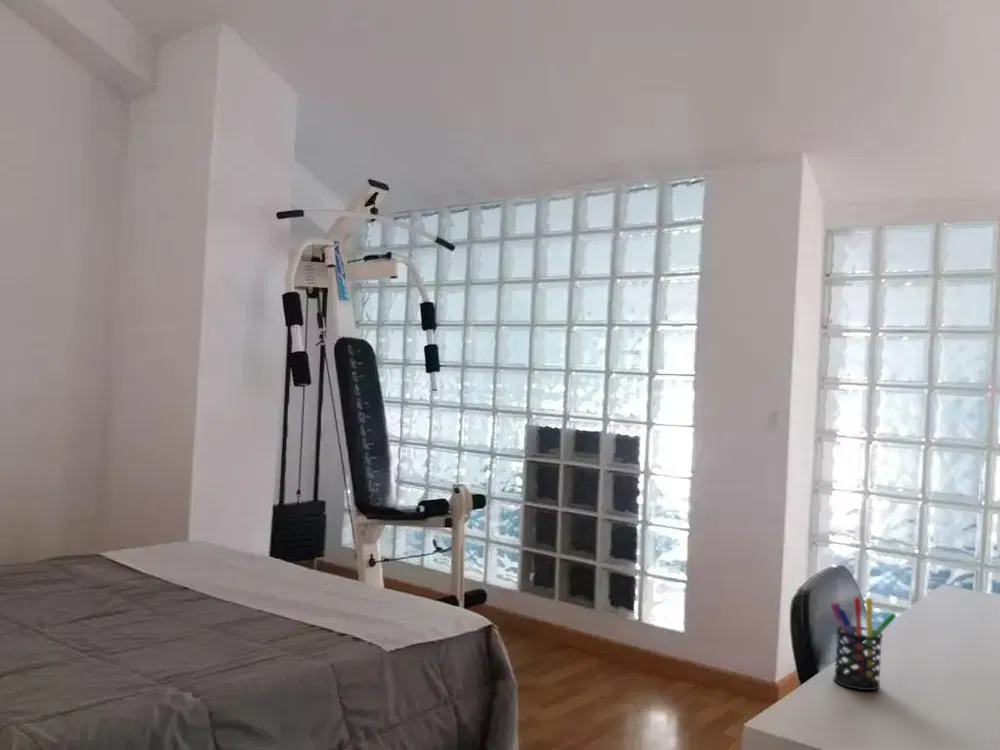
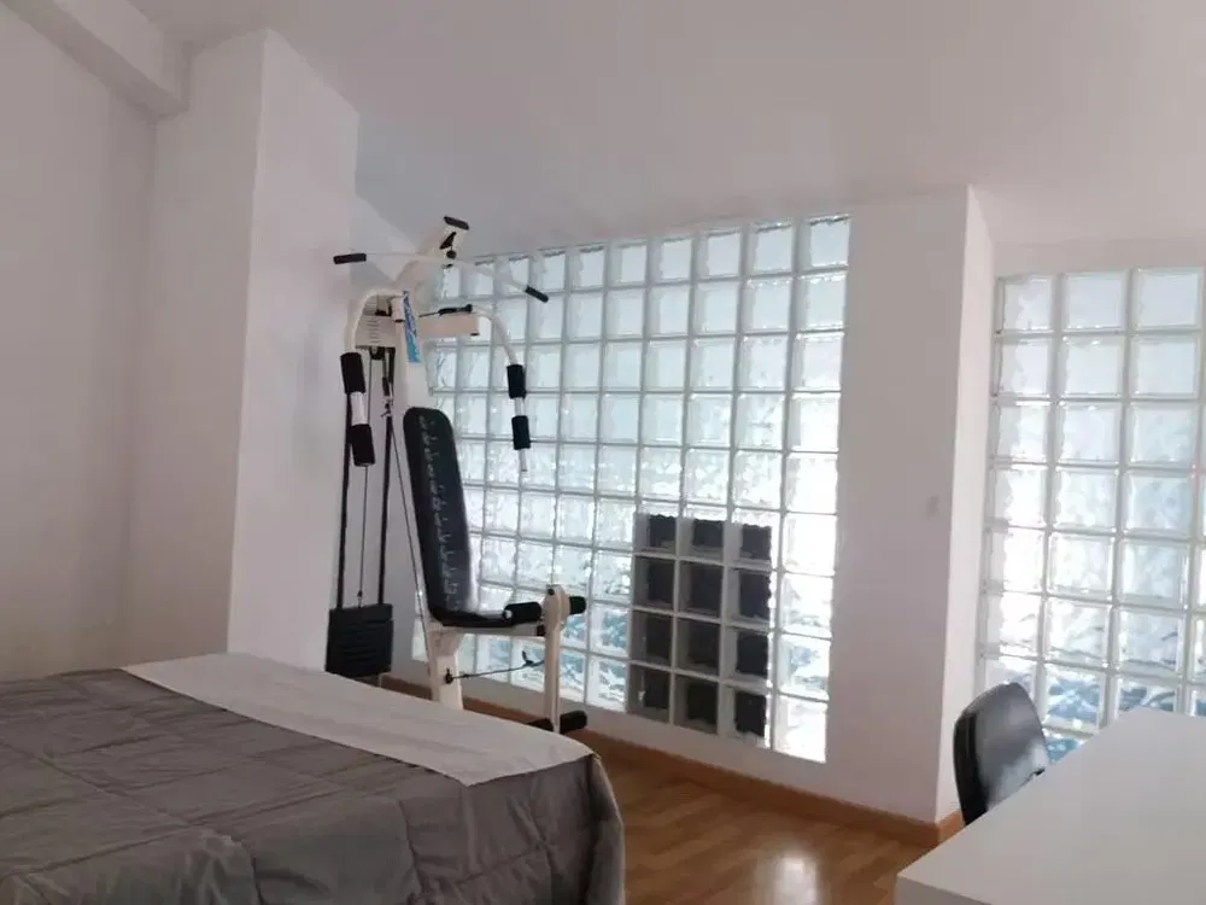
- pen holder (863, 639)
